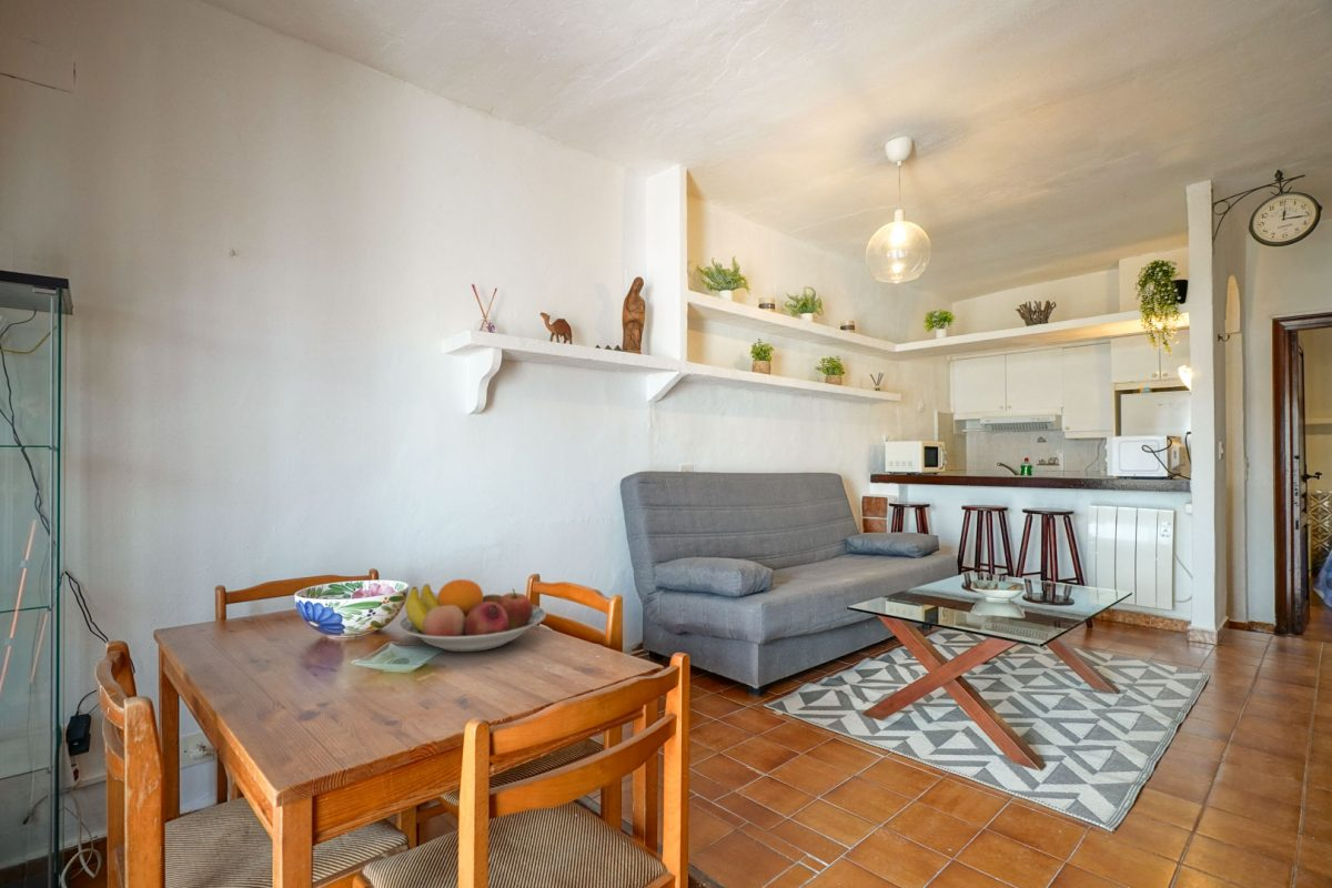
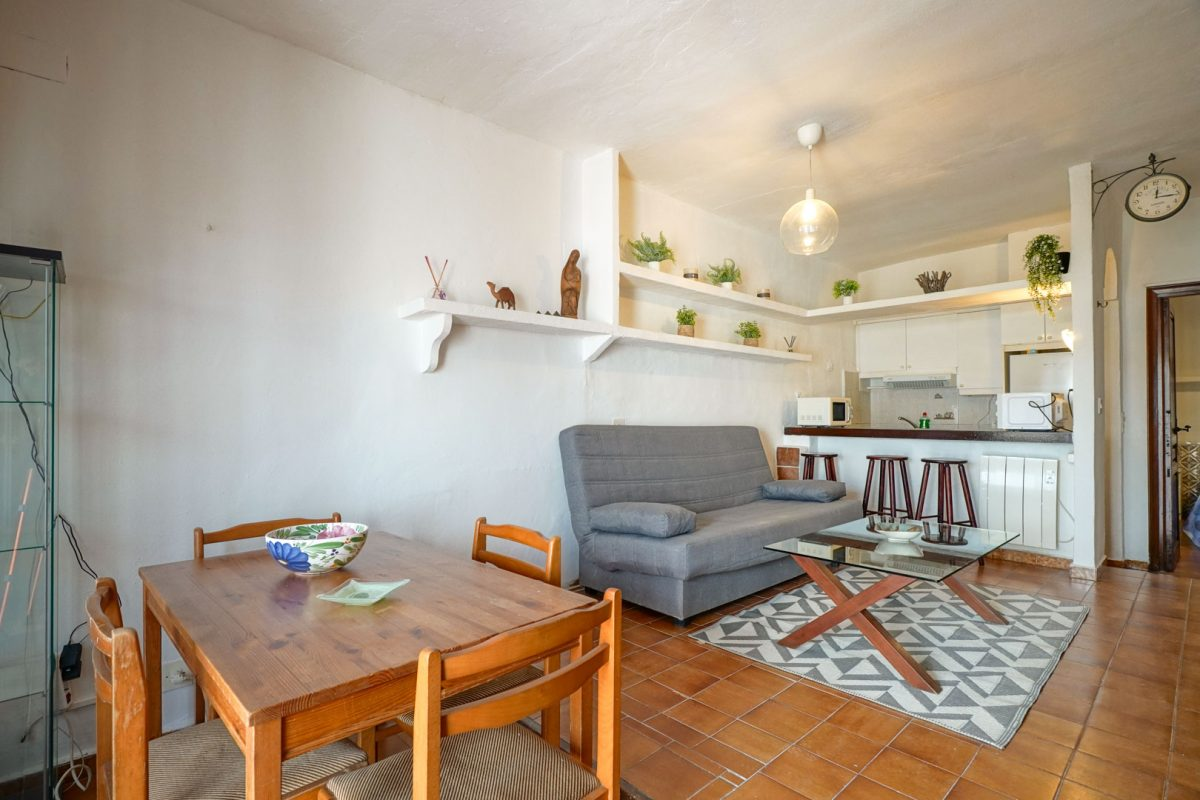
- fruit bowl (474, 610)
